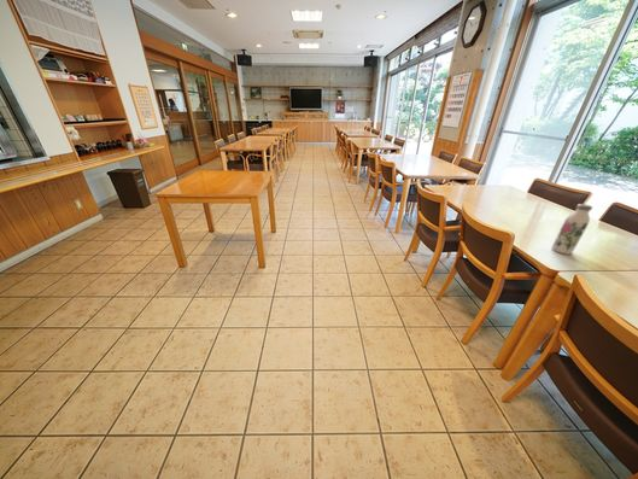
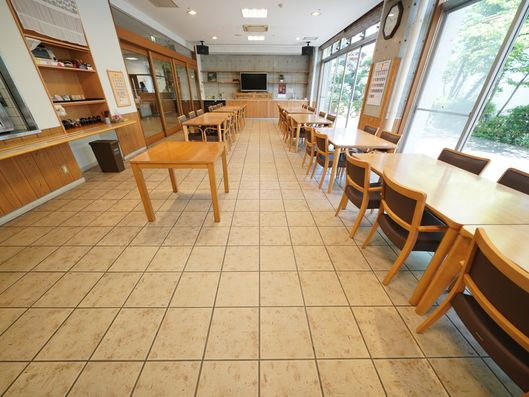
- water bottle (572, 228)
